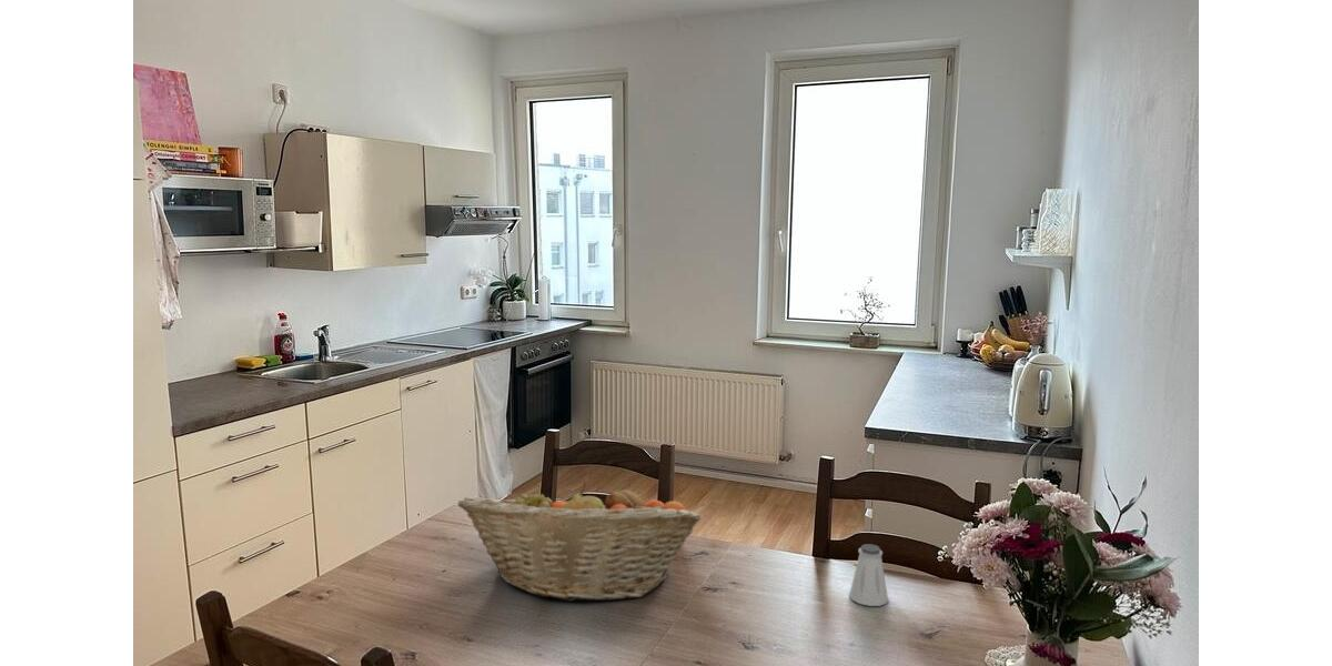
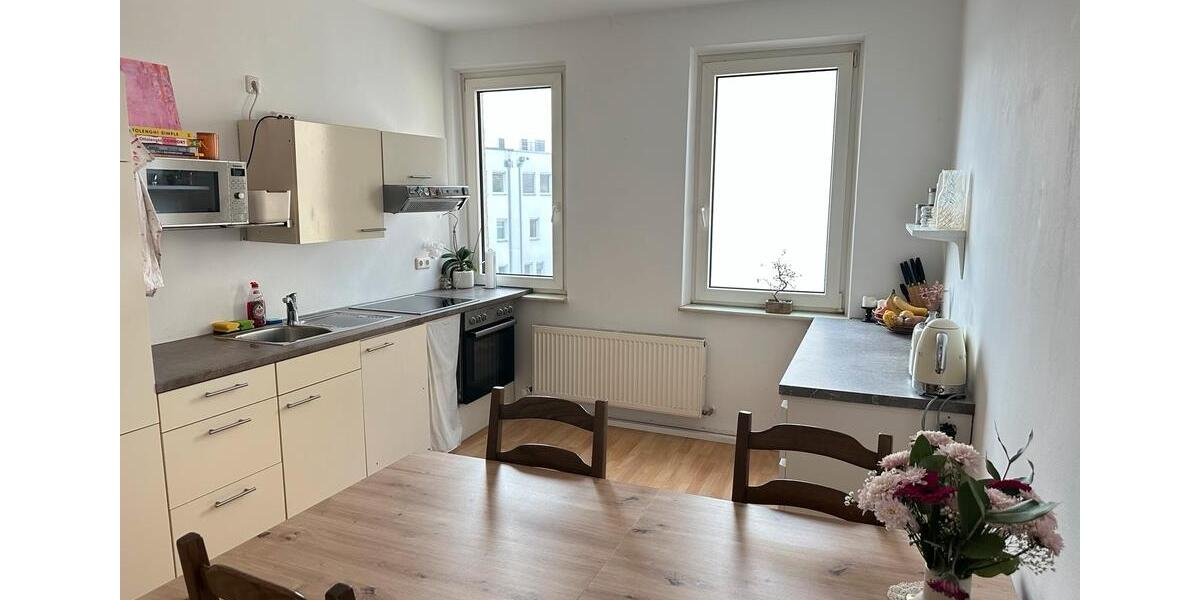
- saltshaker (869, 572)
- fruit basket (579, 527)
